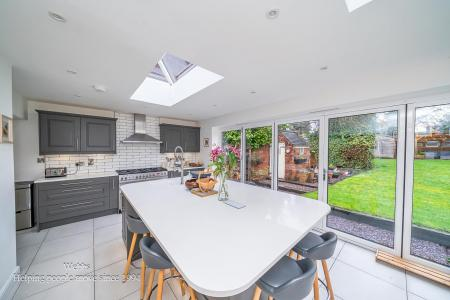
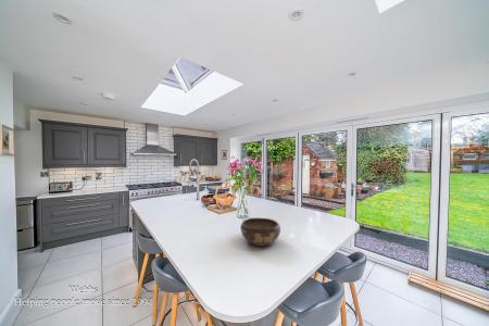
+ decorative bowl (260, 231)
